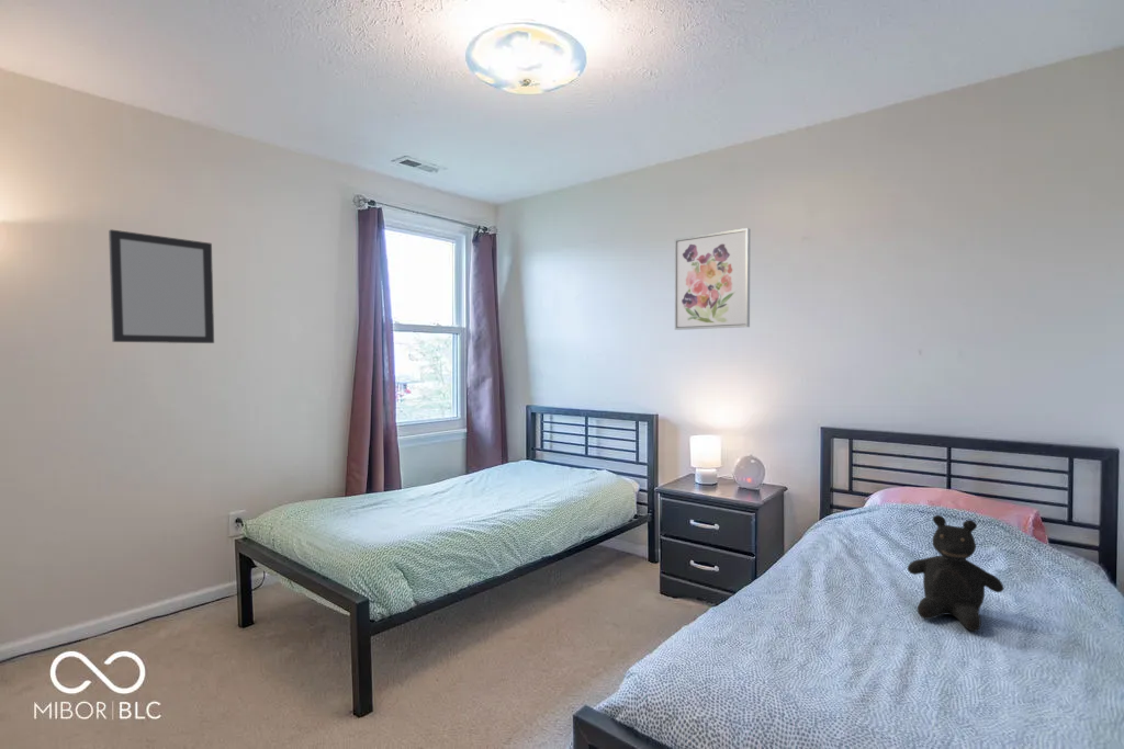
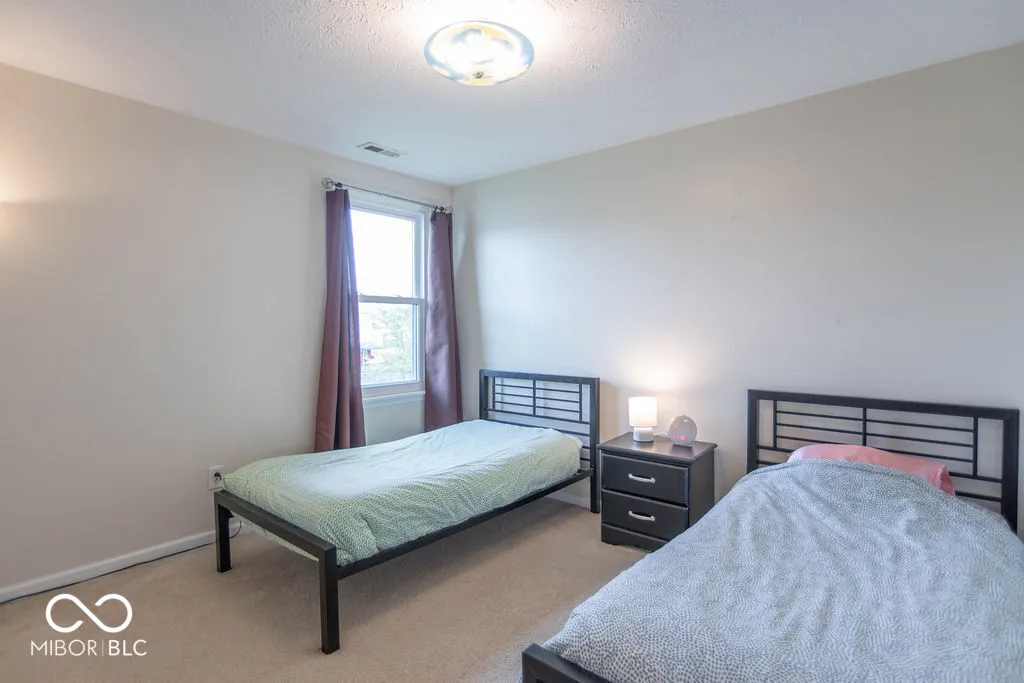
- teddy bear (952, 568)
- home mirror (164, 290)
- wall art (710, 281)
